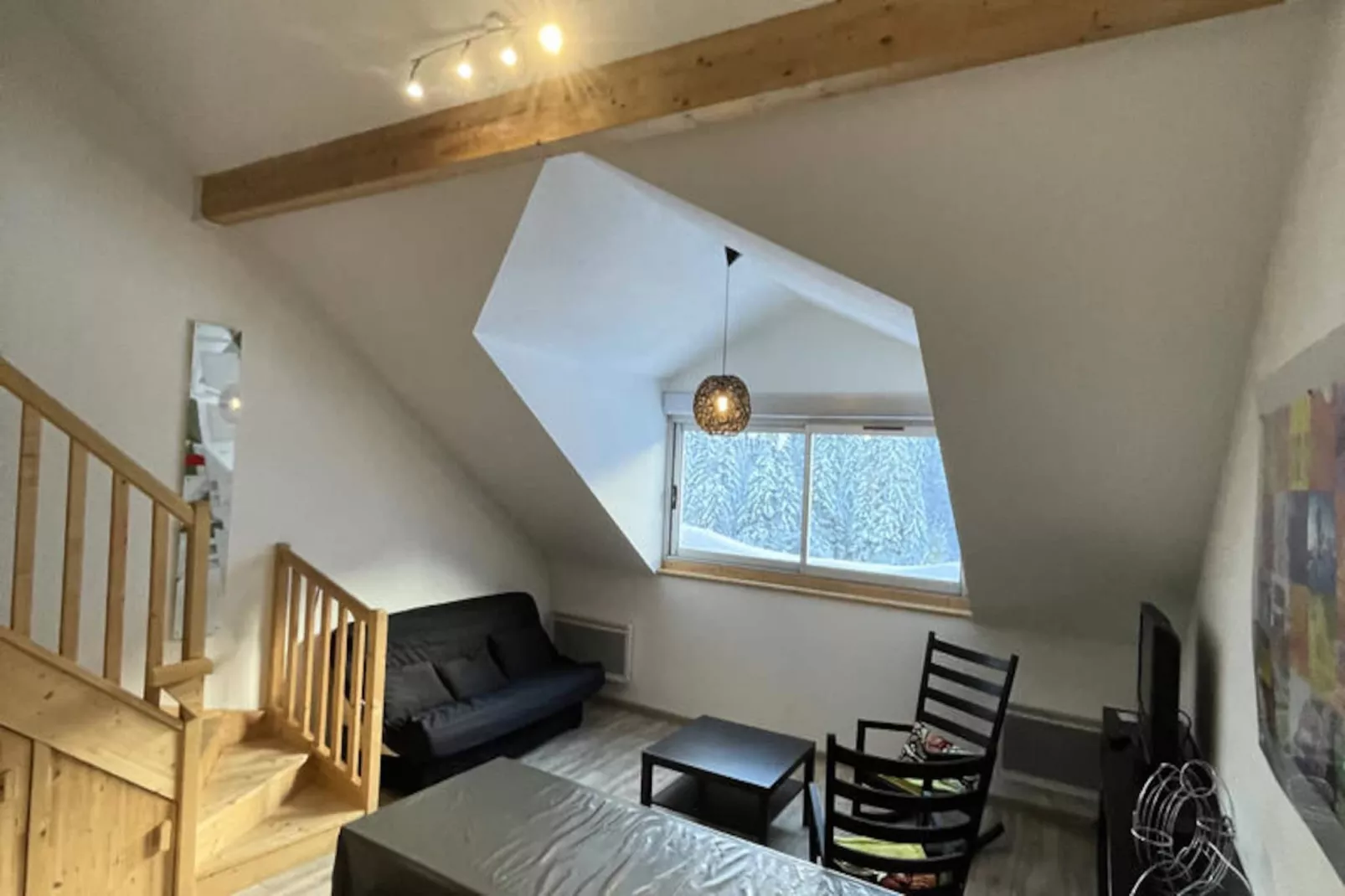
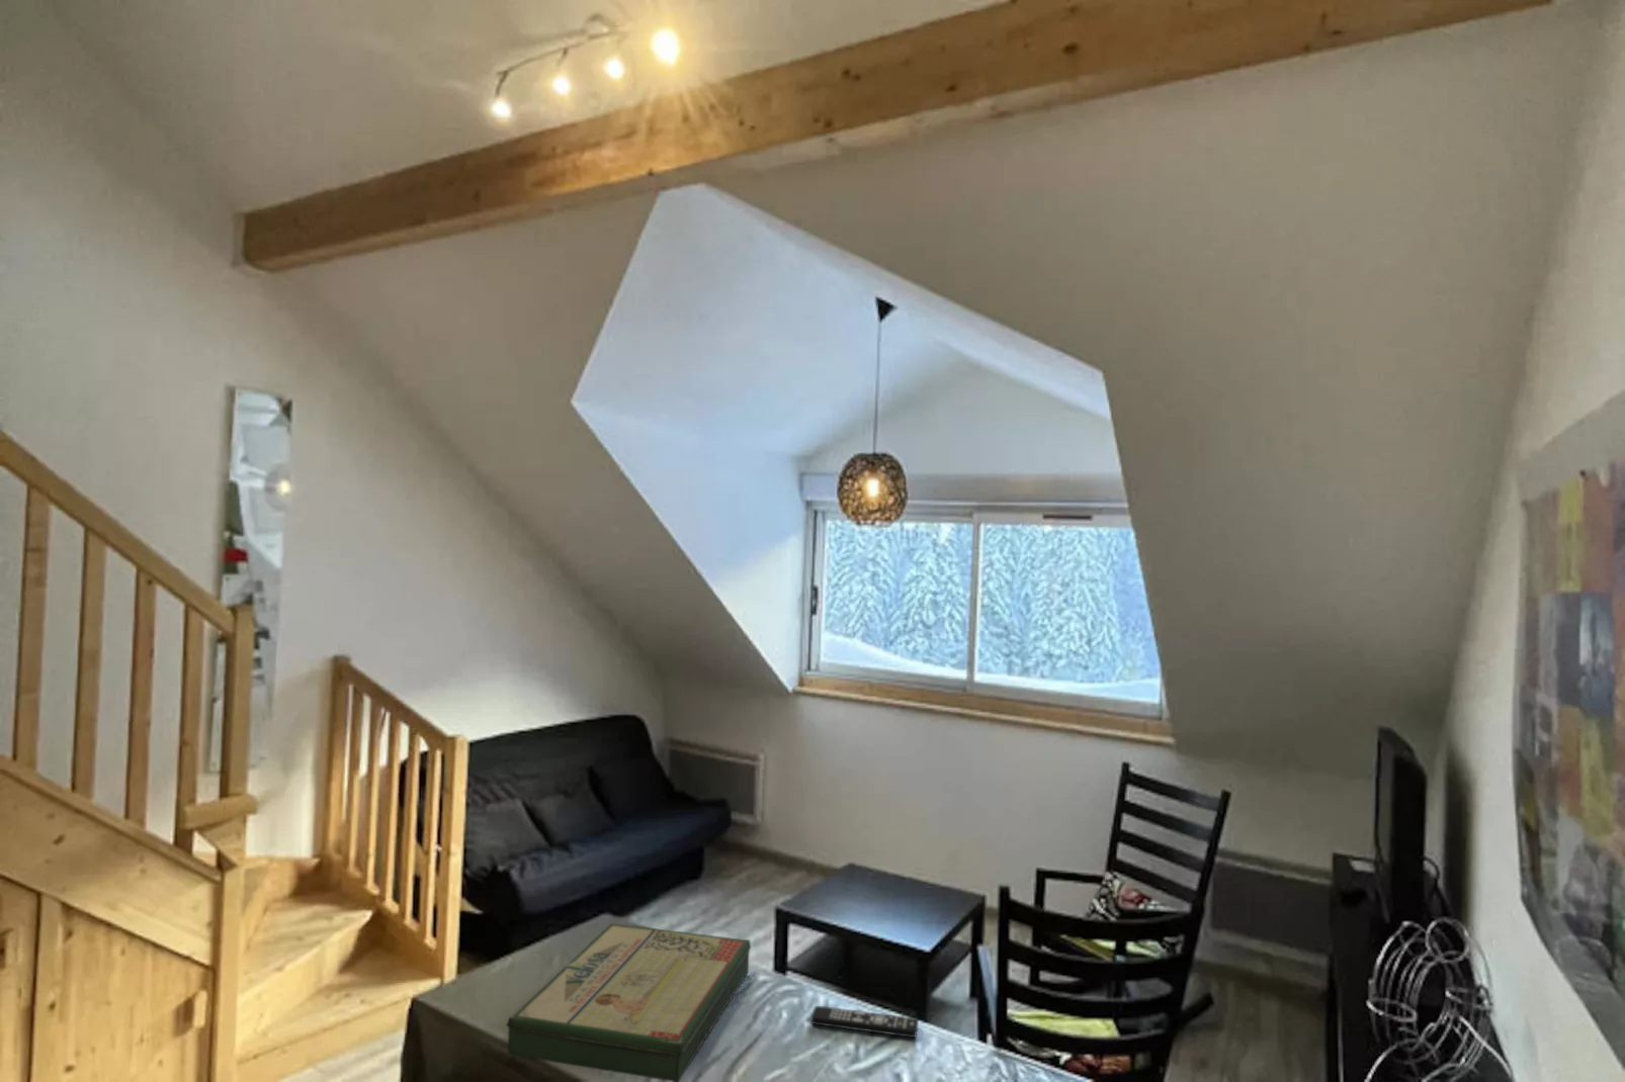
+ remote control (864, 1022)
+ board game (640, 991)
